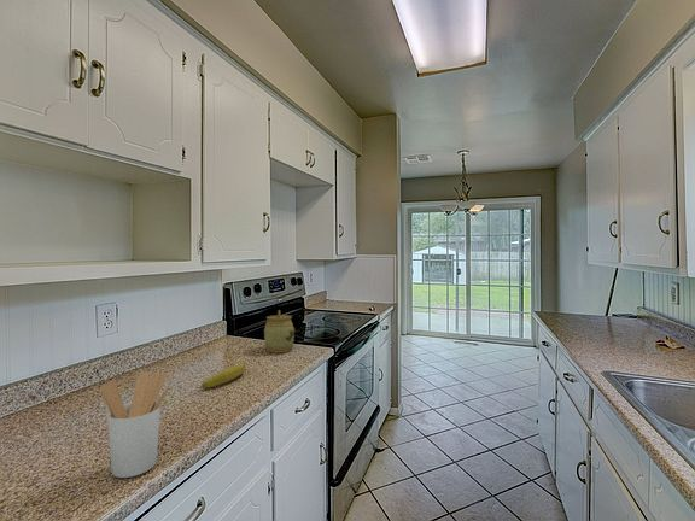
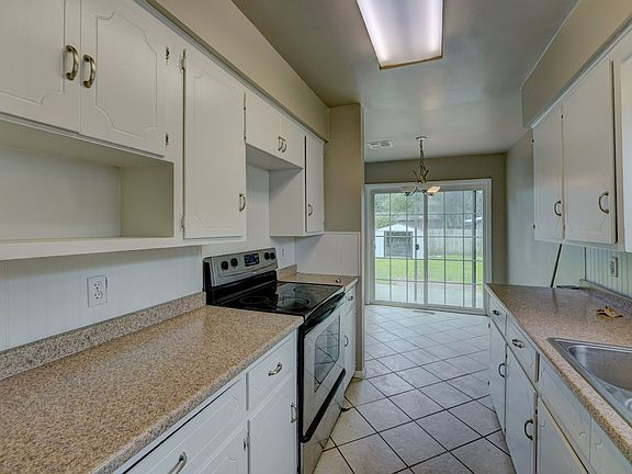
- fruit (227, 373)
- utensil holder (140, 417)
- jar (279, 329)
